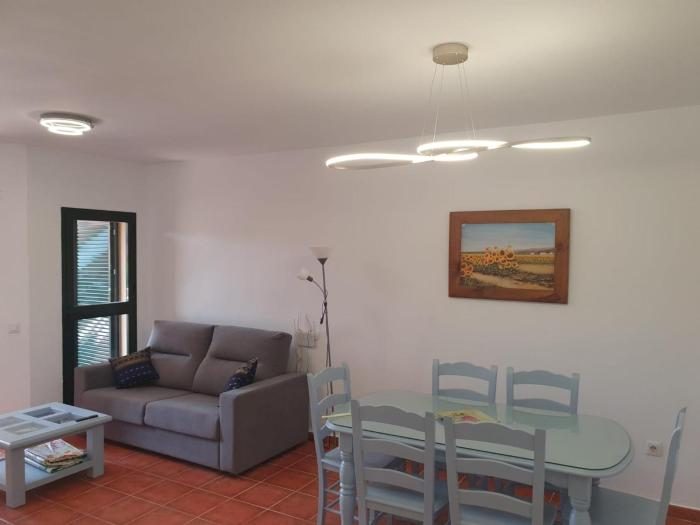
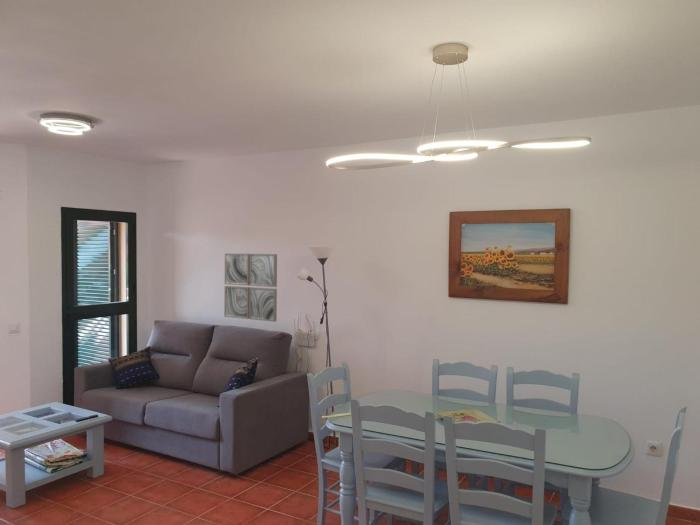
+ wall art (250, 285)
